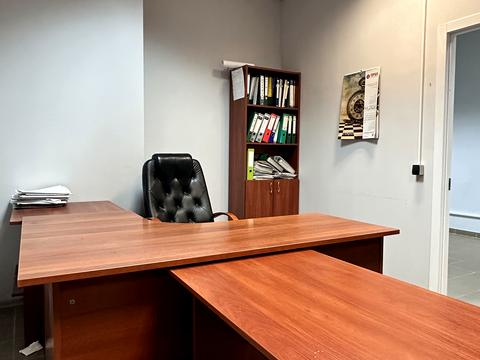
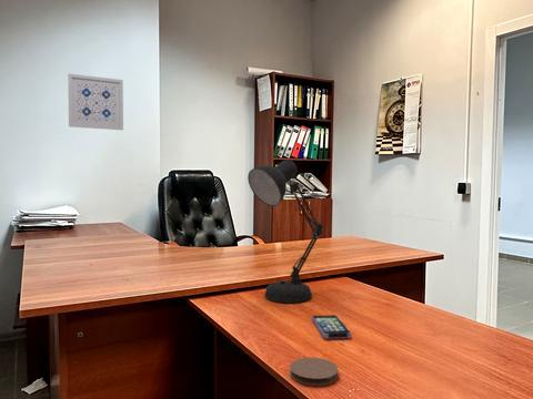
+ coaster (313, 370)
+ desk lamp (305, 217)
+ wall art (95, 102)
+ smartphone (330, 325)
